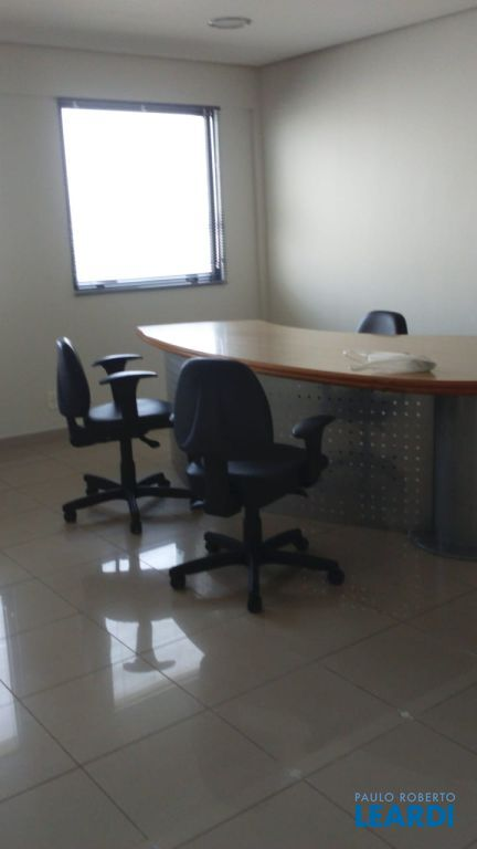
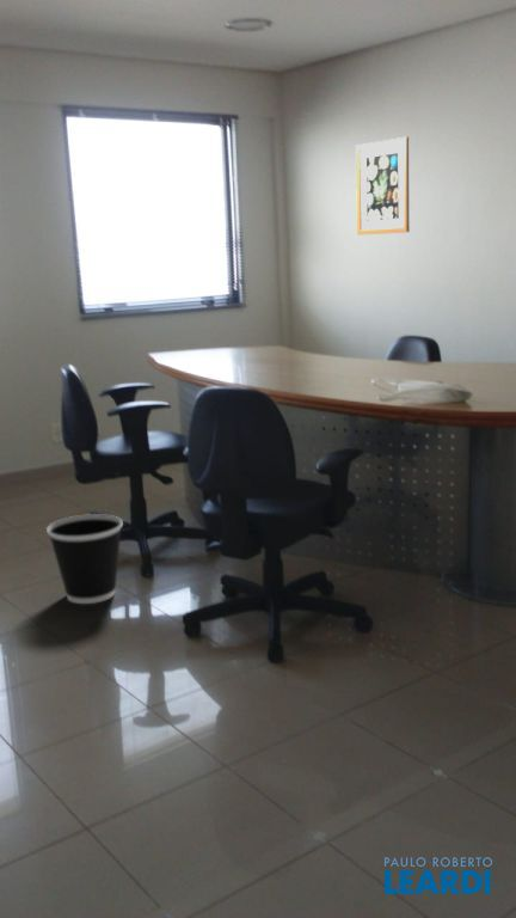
+ wall art (381, 188)
+ wastebasket (87, 559)
